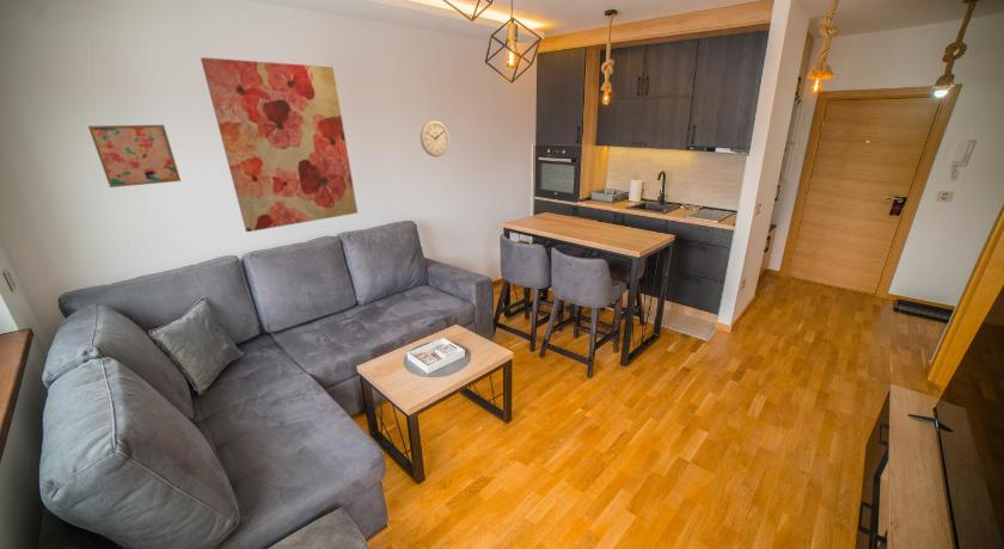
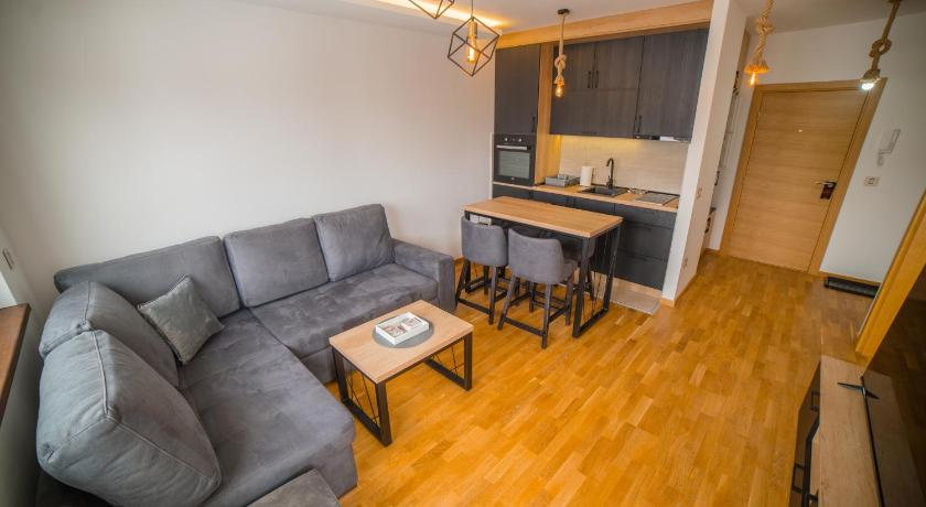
- wall clock (435, 138)
- wall art (136, 155)
- wall art (290, 147)
